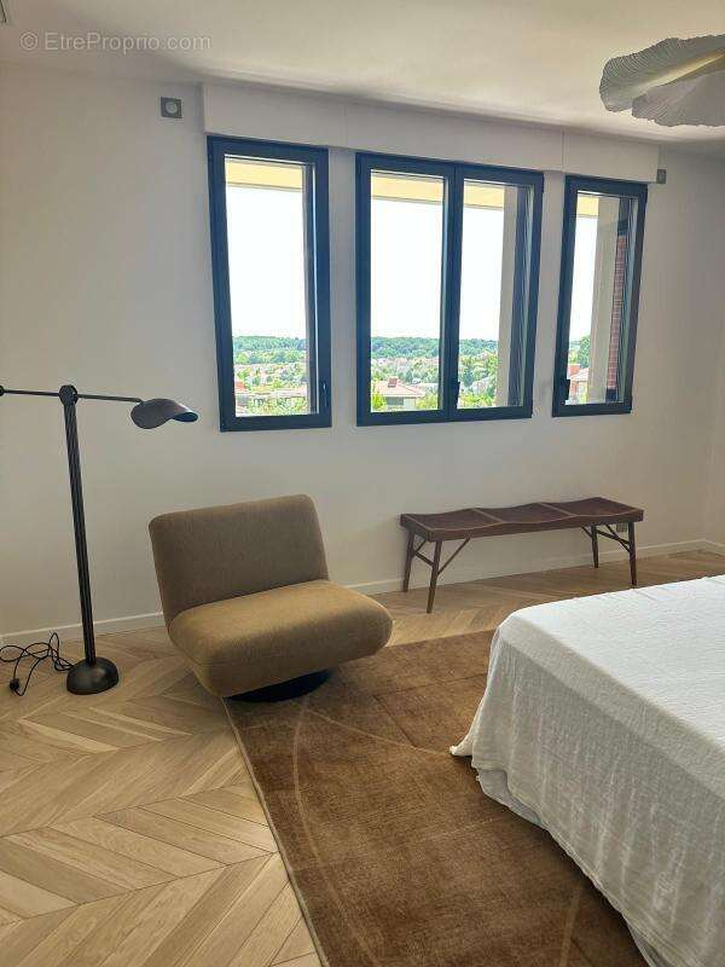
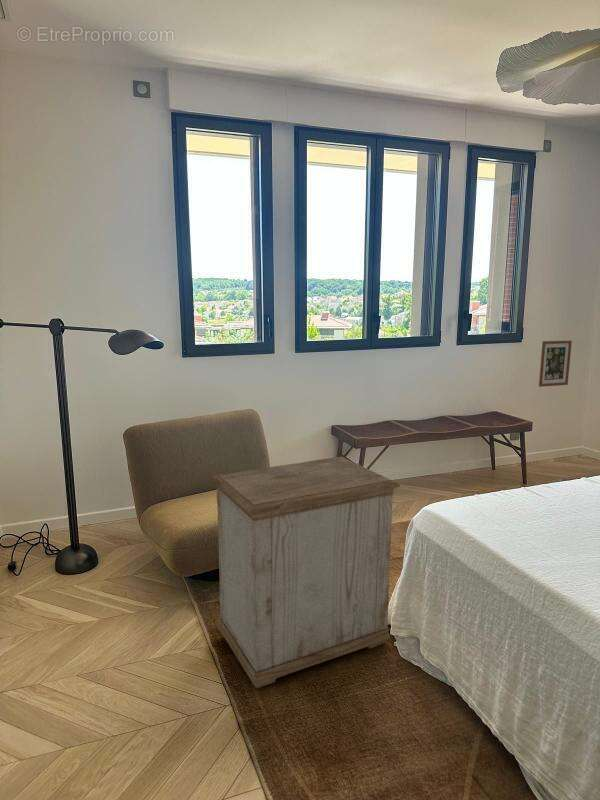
+ nightstand (303, 560)
+ wall art (555, 363)
